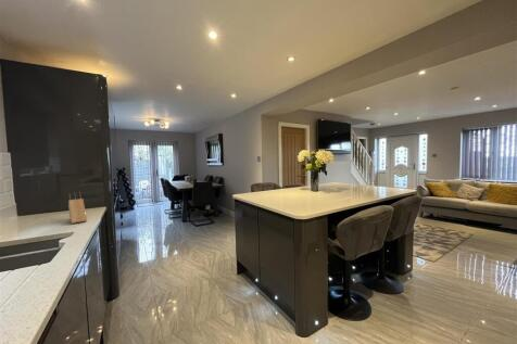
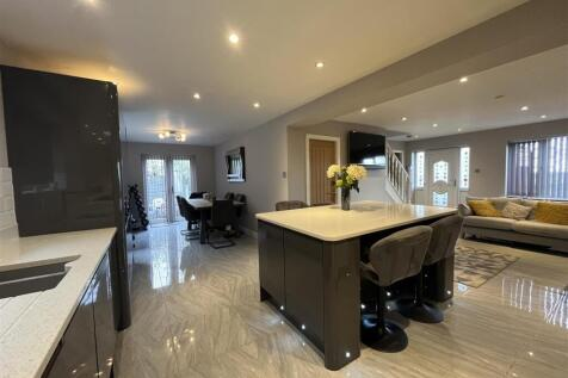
- knife block (76, 206)
